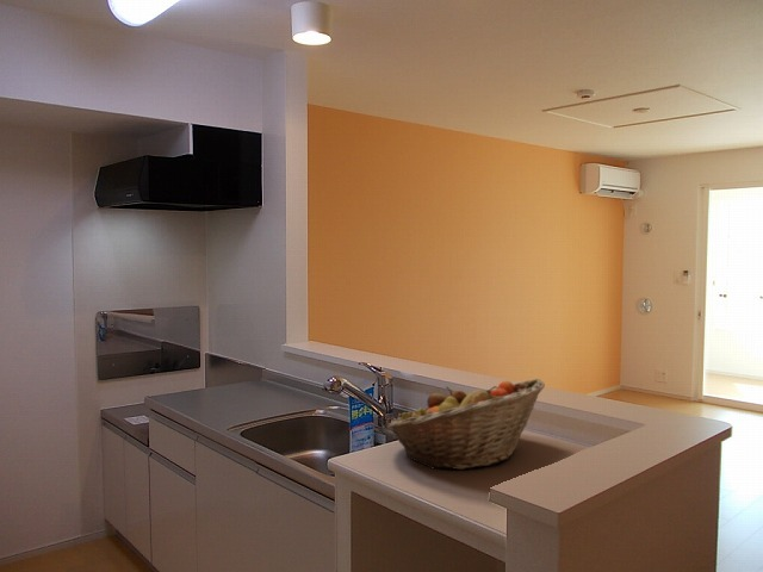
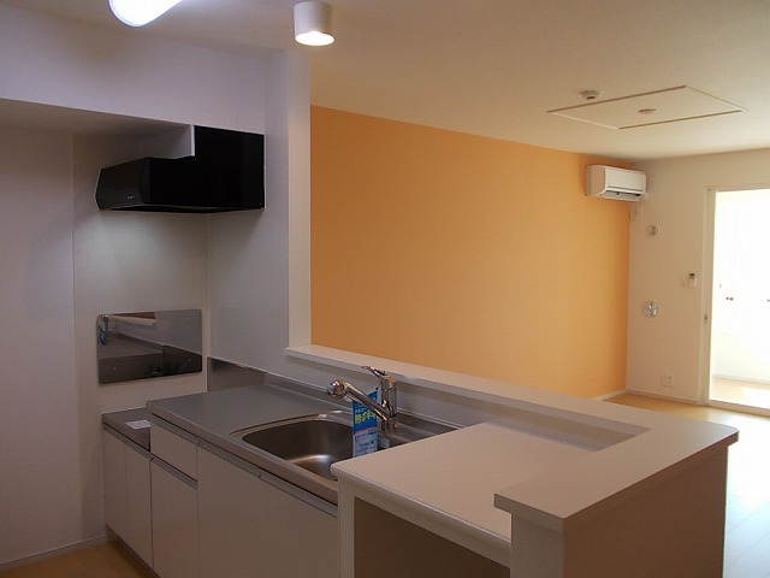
- fruit basket (467, 416)
